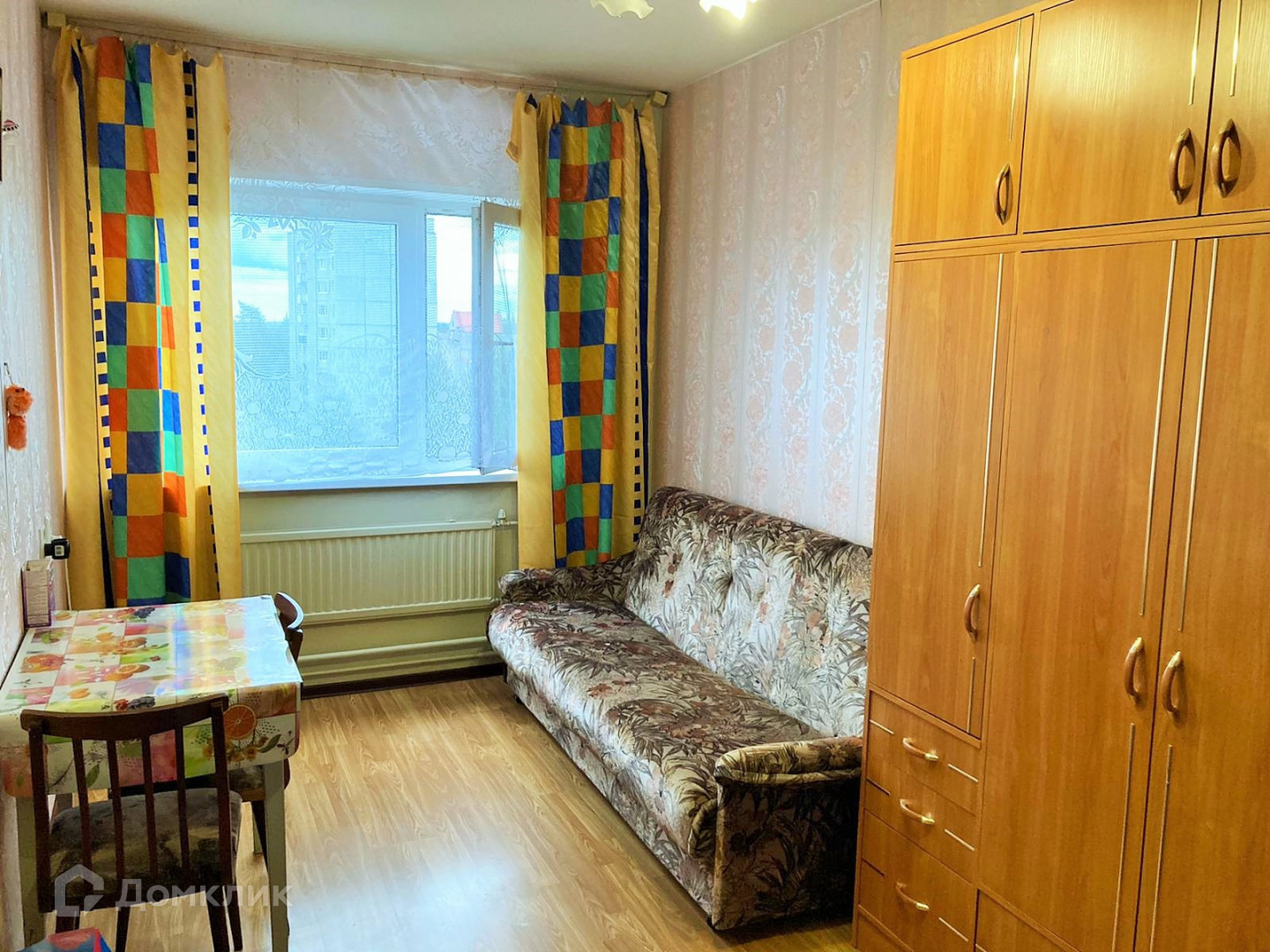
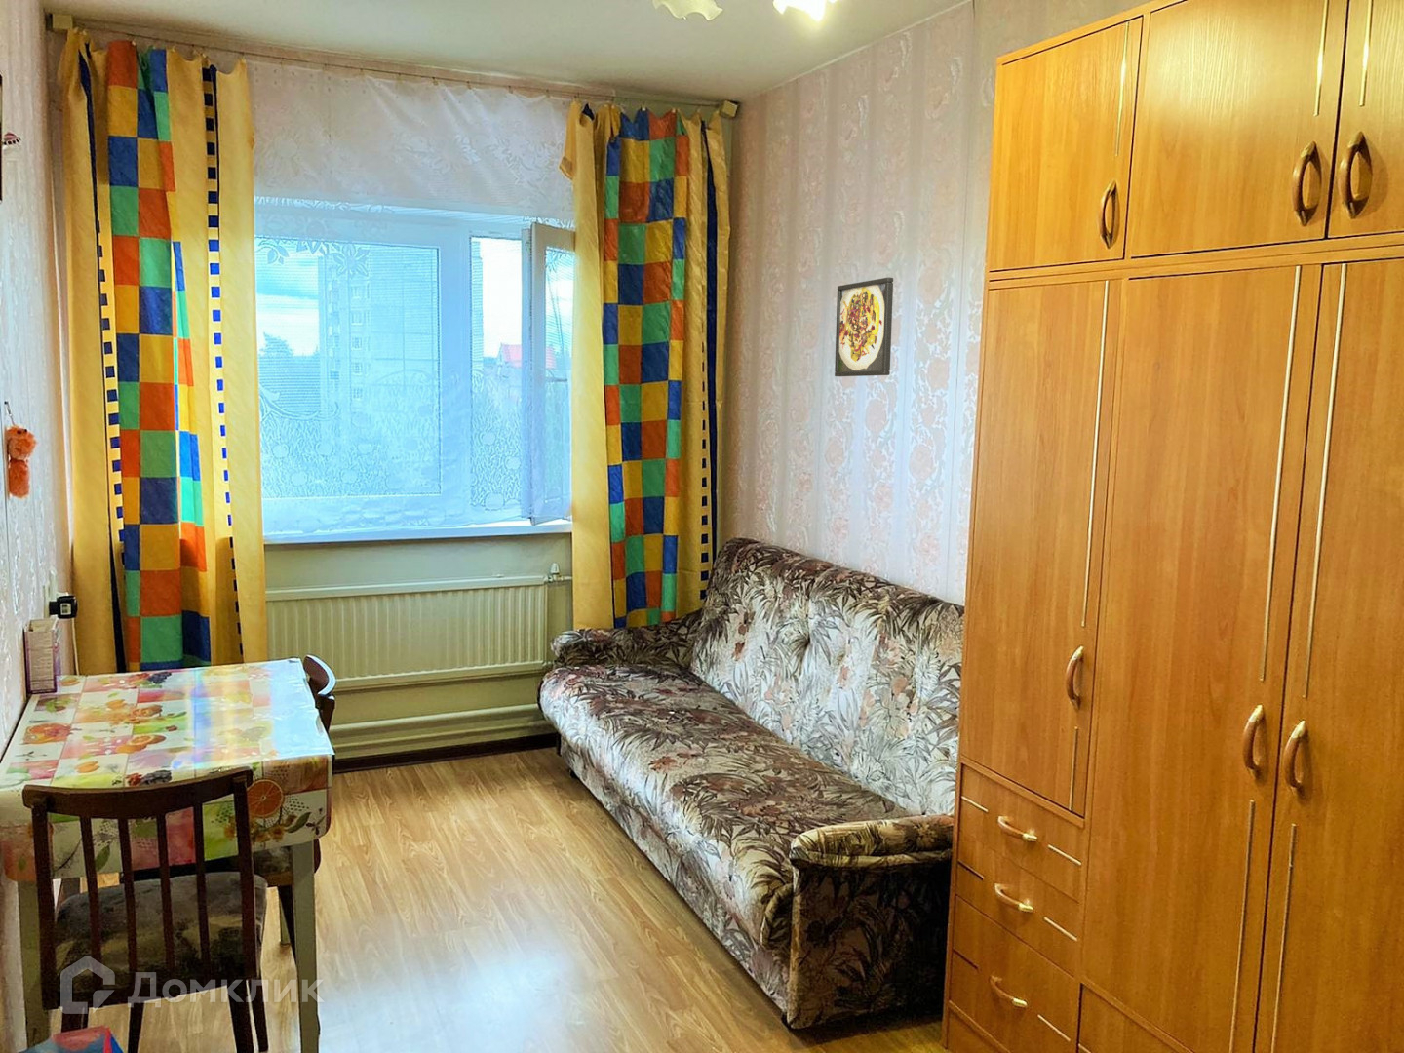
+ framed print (862, 329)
